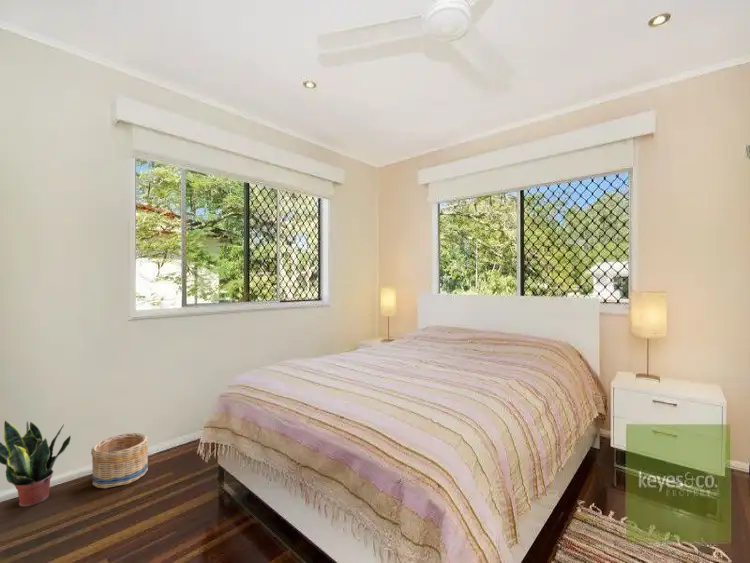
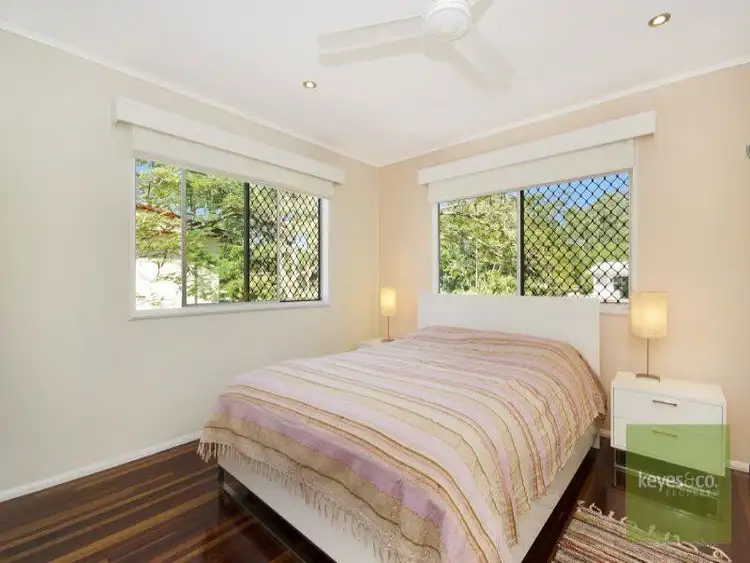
- basket (120, 459)
- potted plant (35, 458)
